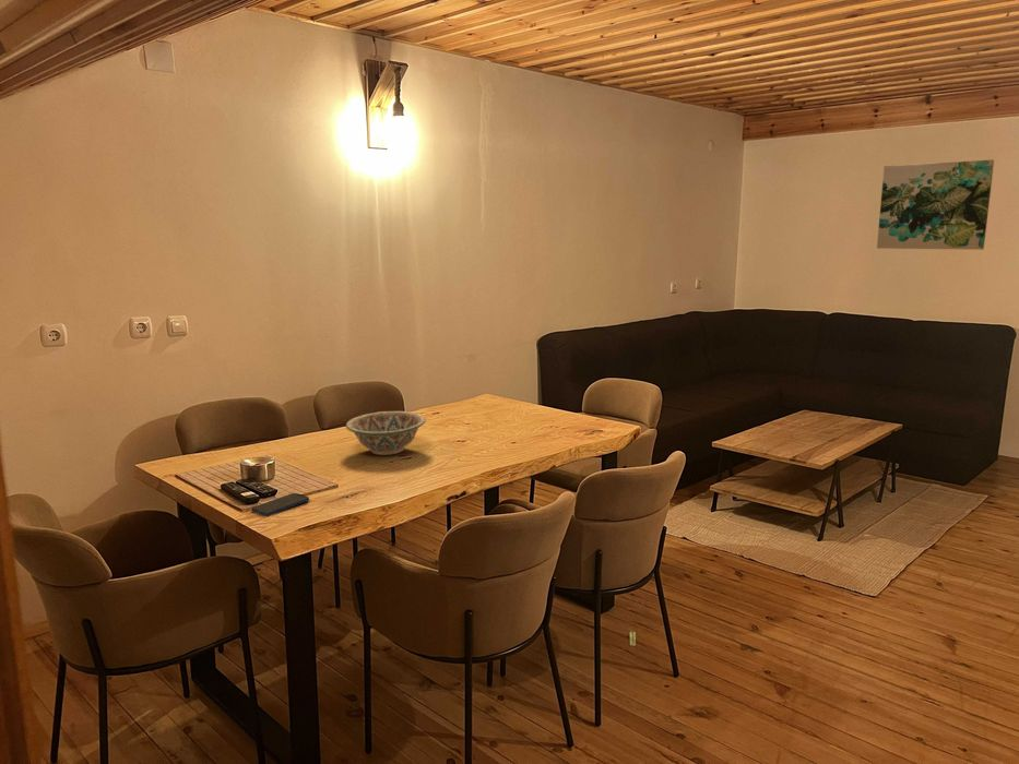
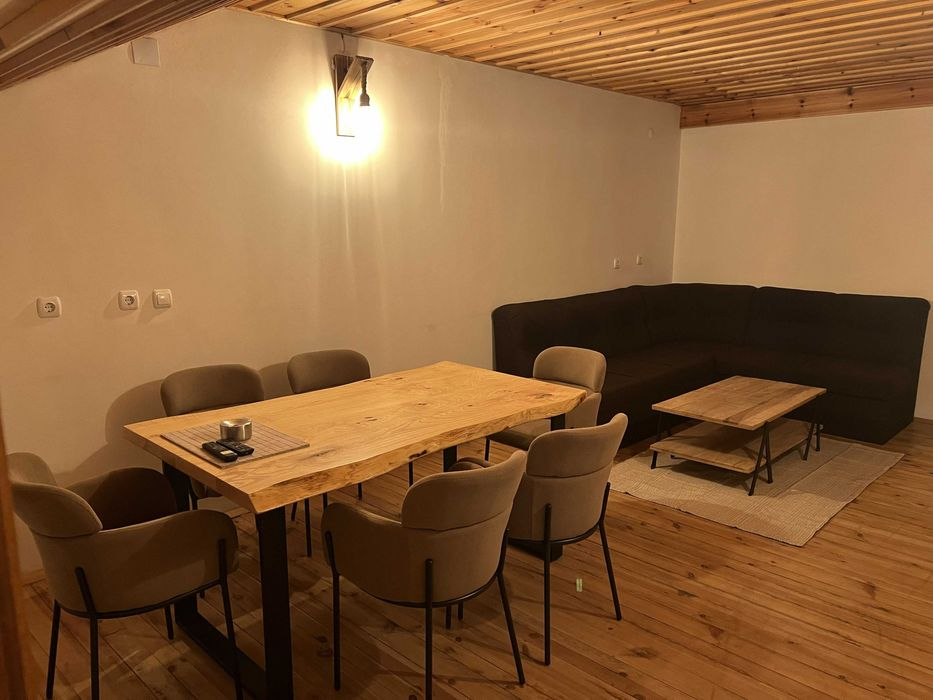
- smartphone (281, 503)
- decorative bowl (386, 435)
- wall art (932, 206)
